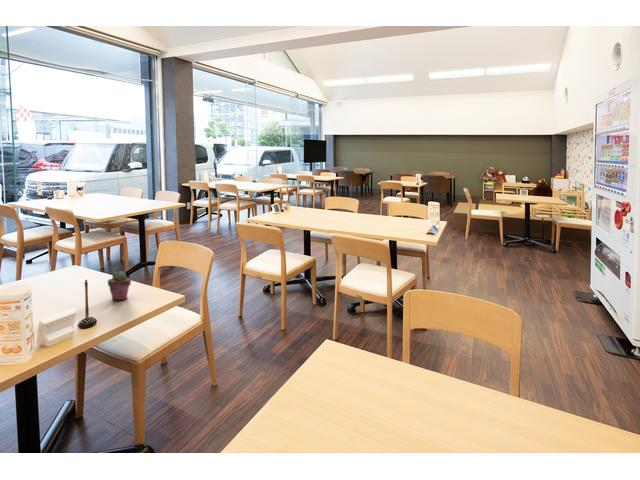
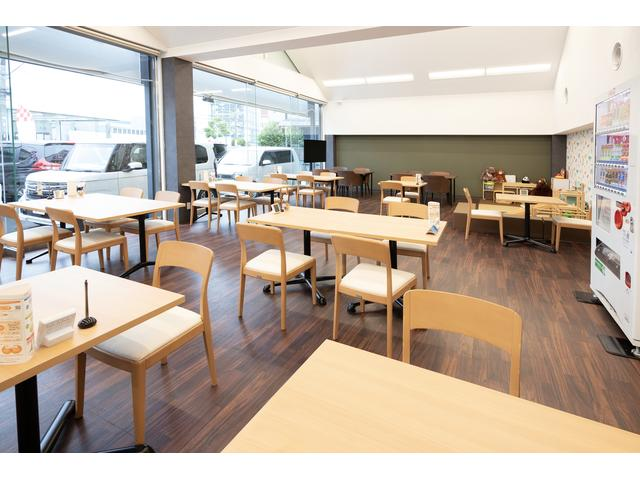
- potted succulent (119, 284)
